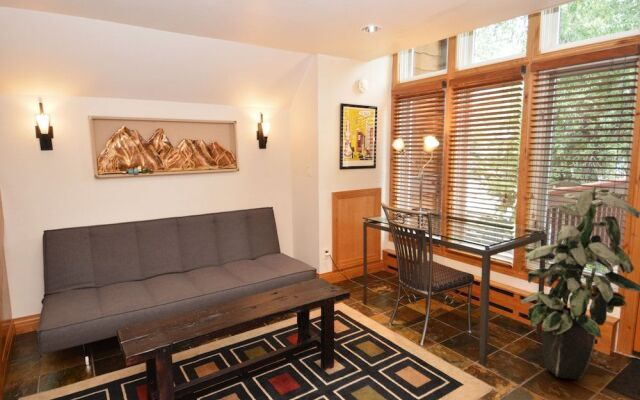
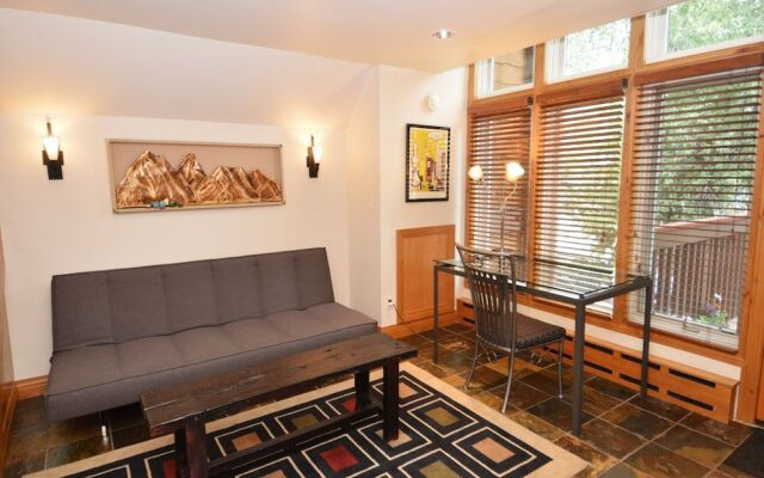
- indoor plant (572, 278)
